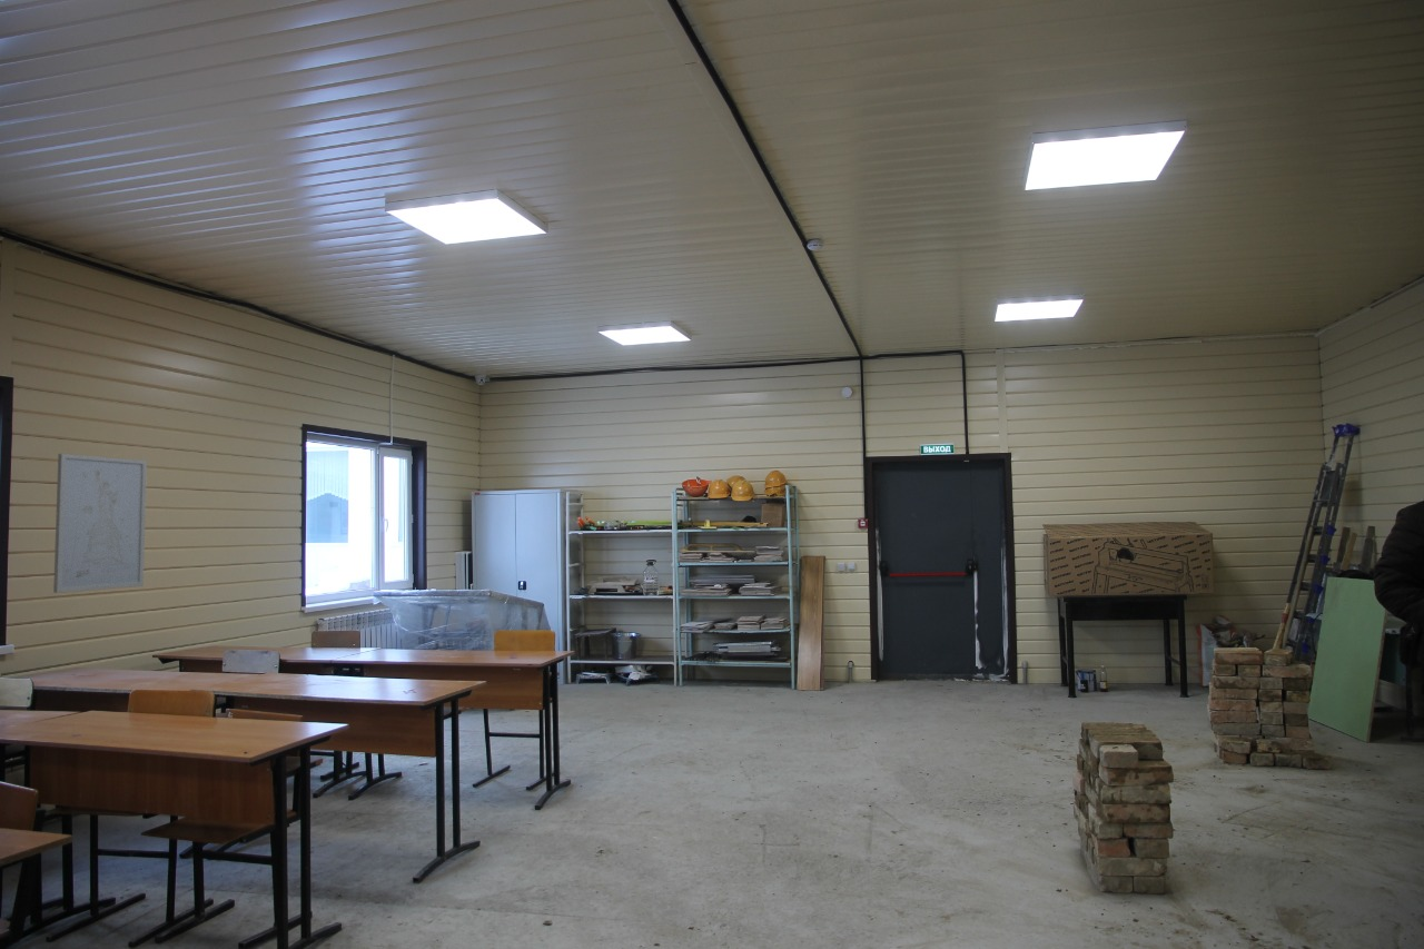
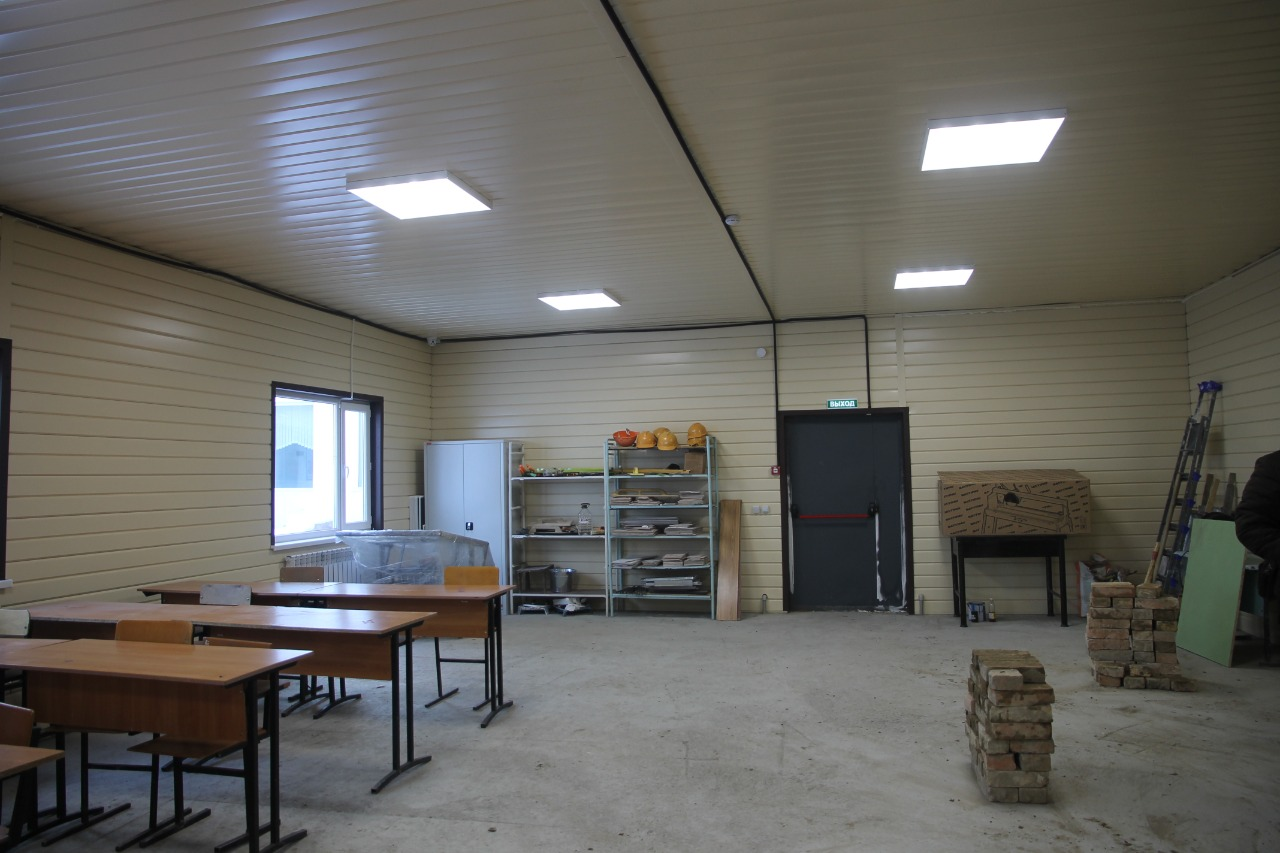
- wall art (102, 523)
